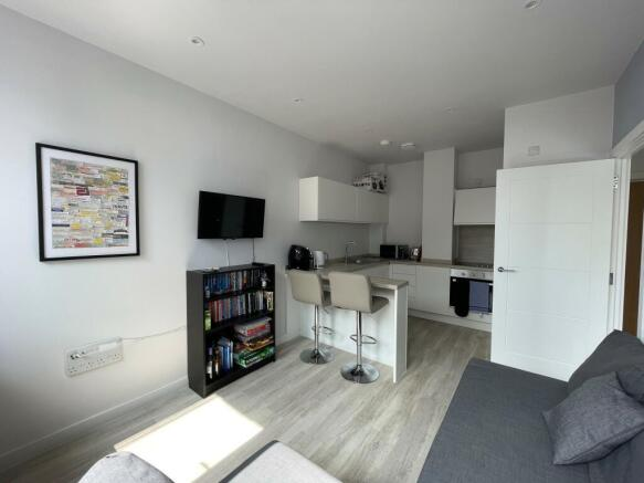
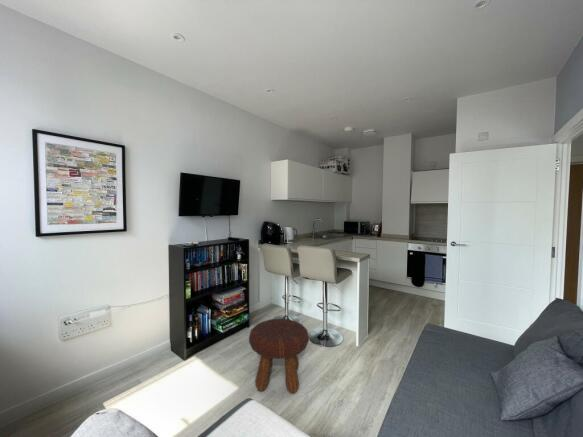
+ footstool (278, 354)
